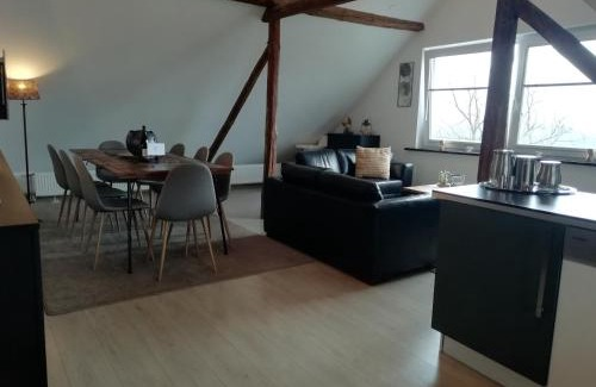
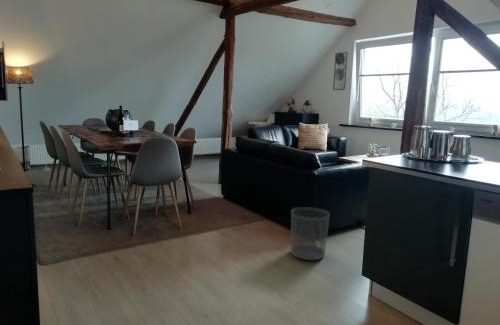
+ waste bin (308, 233)
